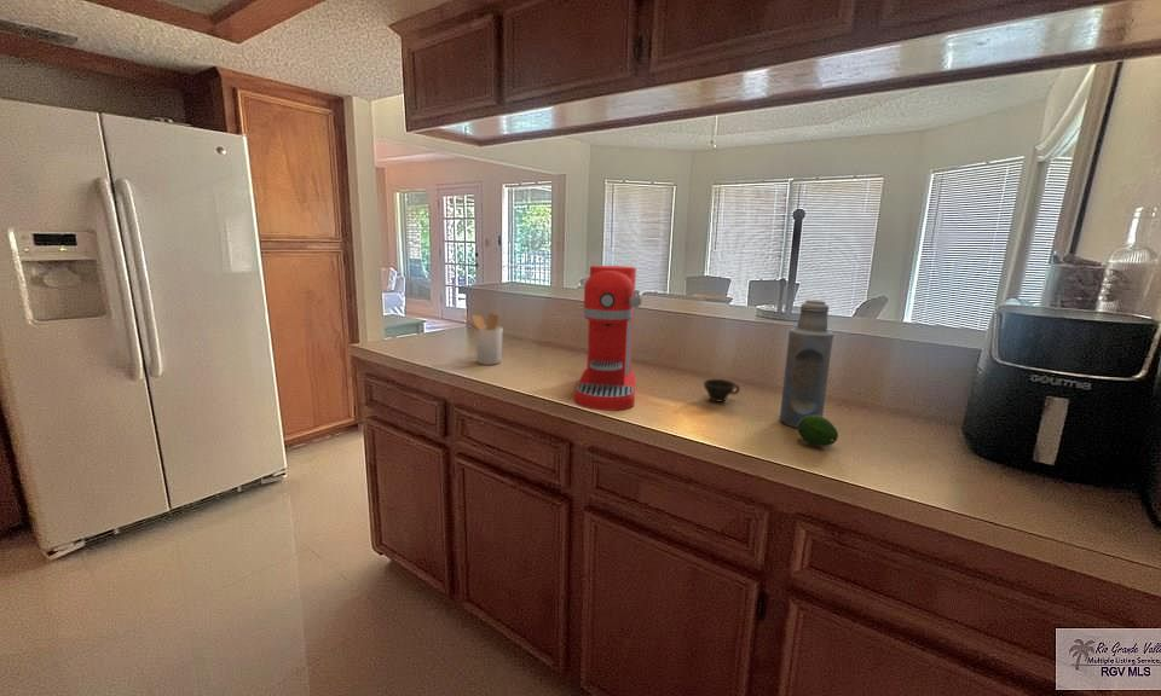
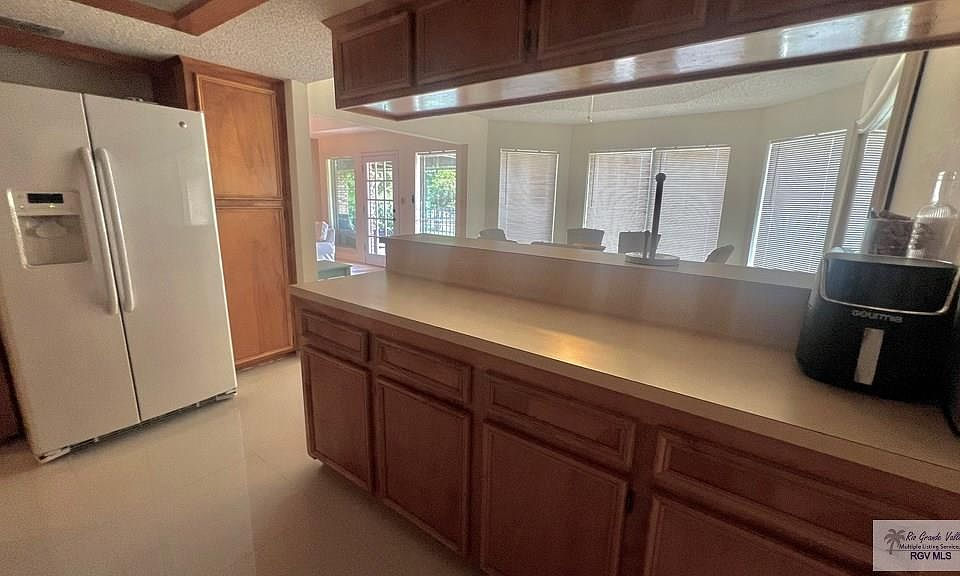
- fruit (818, 430)
- cup (721, 390)
- coffee maker (611, 331)
- bottle (807, 362)
- utensil holder (481, 336)
